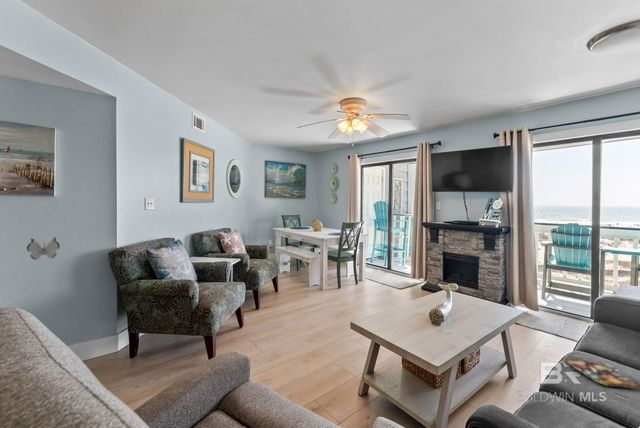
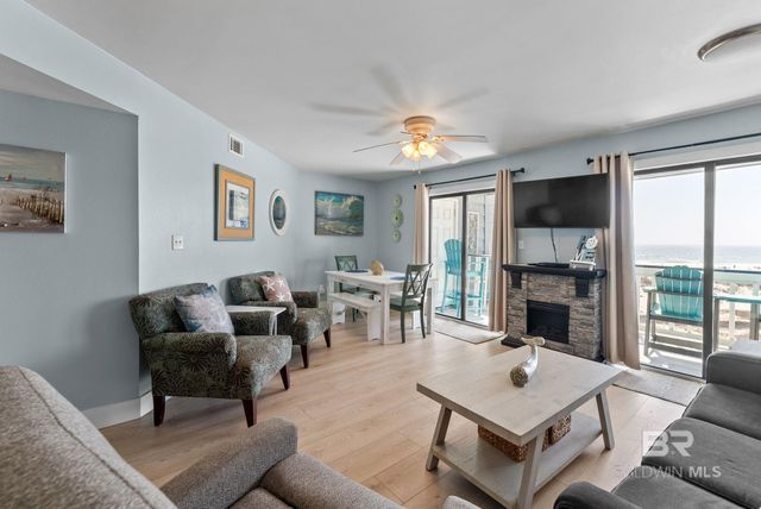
- decorative butterfly (44, 248)
- magazine (601, 370)
